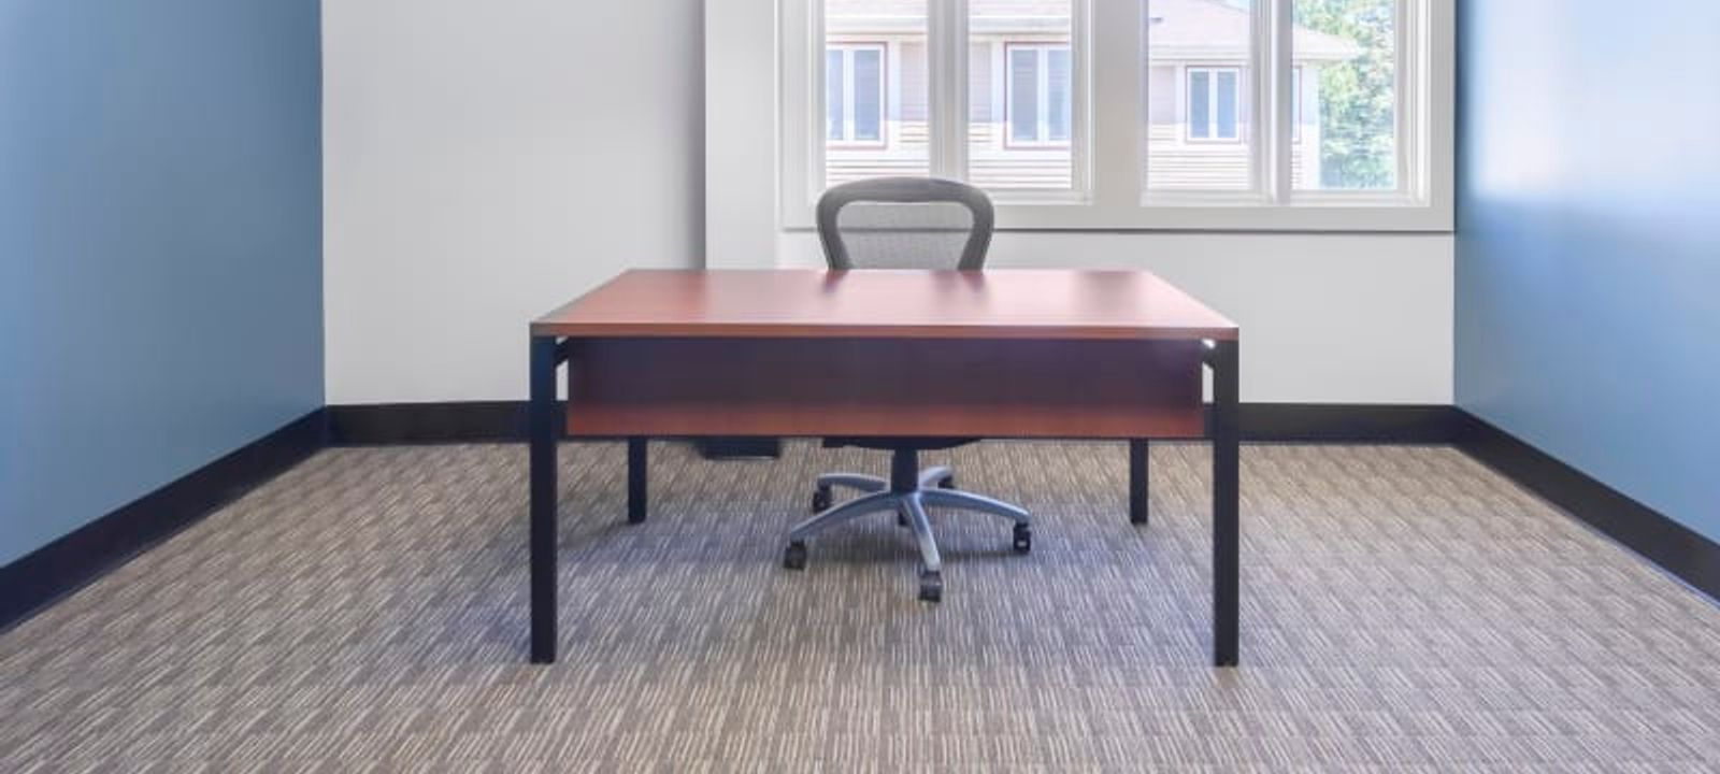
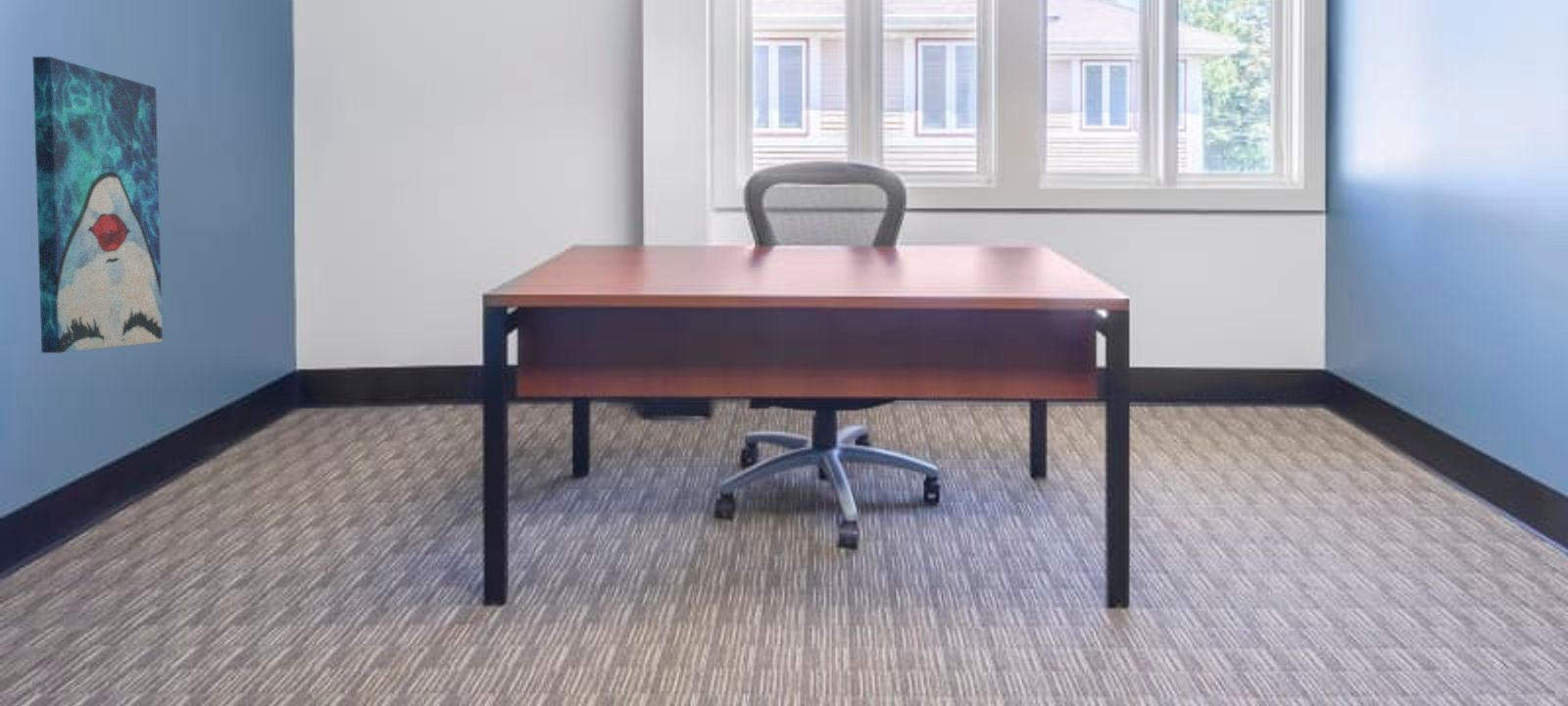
+ wall art (103, 211)
